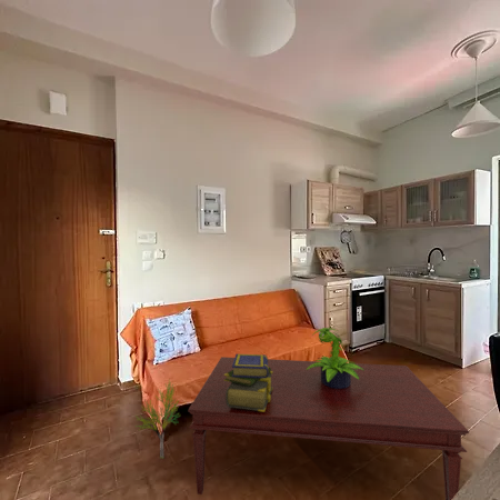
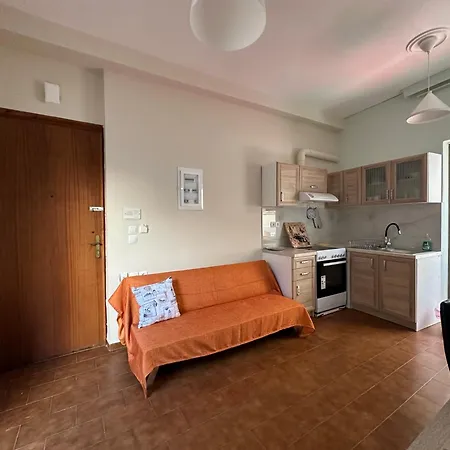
- stack of books (249, 377)
- decorative plant (157, 418)
- potted plant (334, 353)
- coffee table (313, 422)
